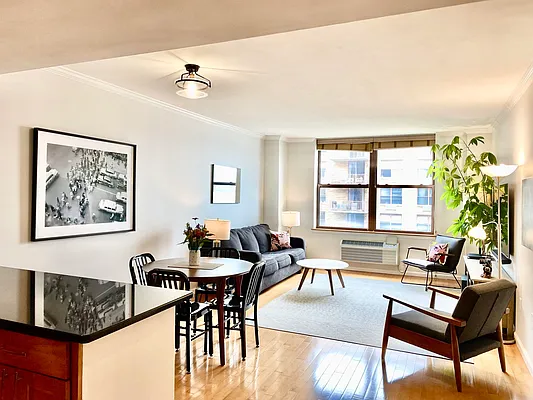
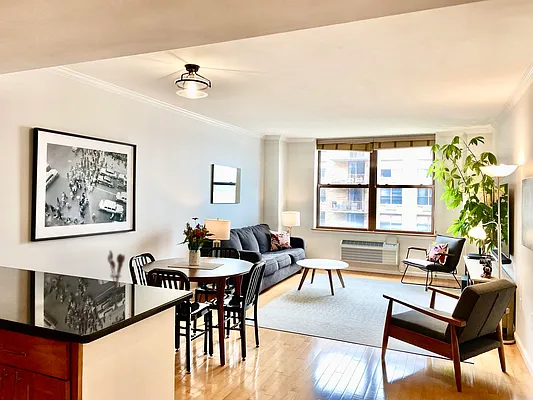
+ utensil holder (114, 269)
